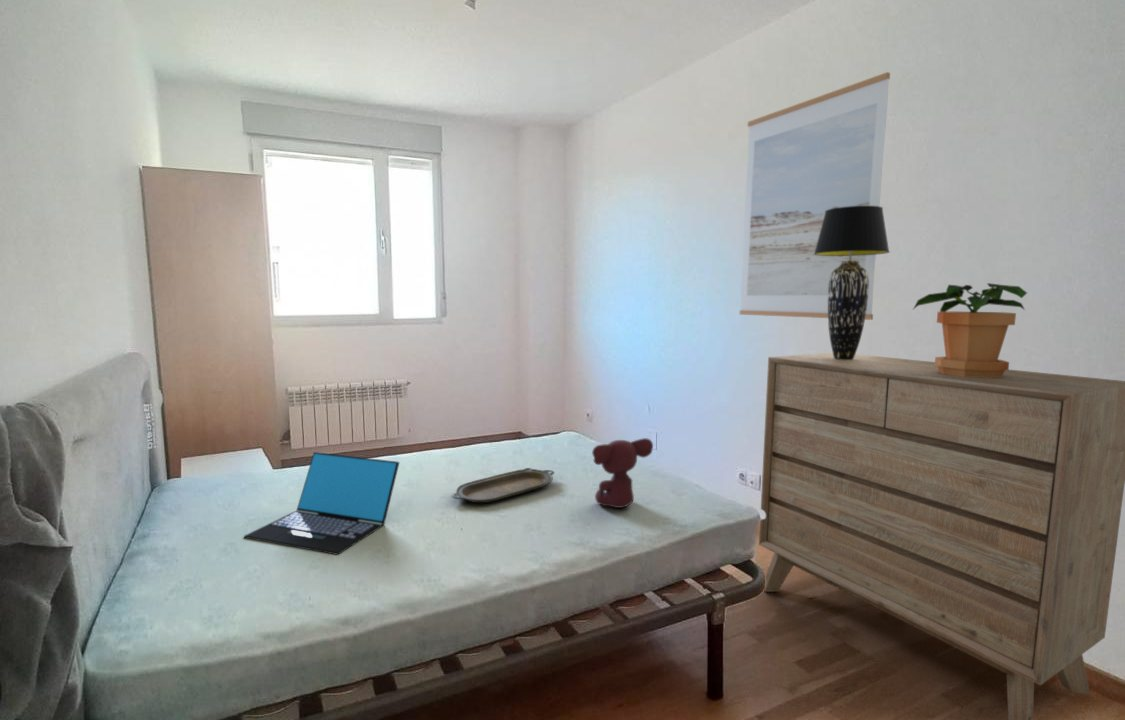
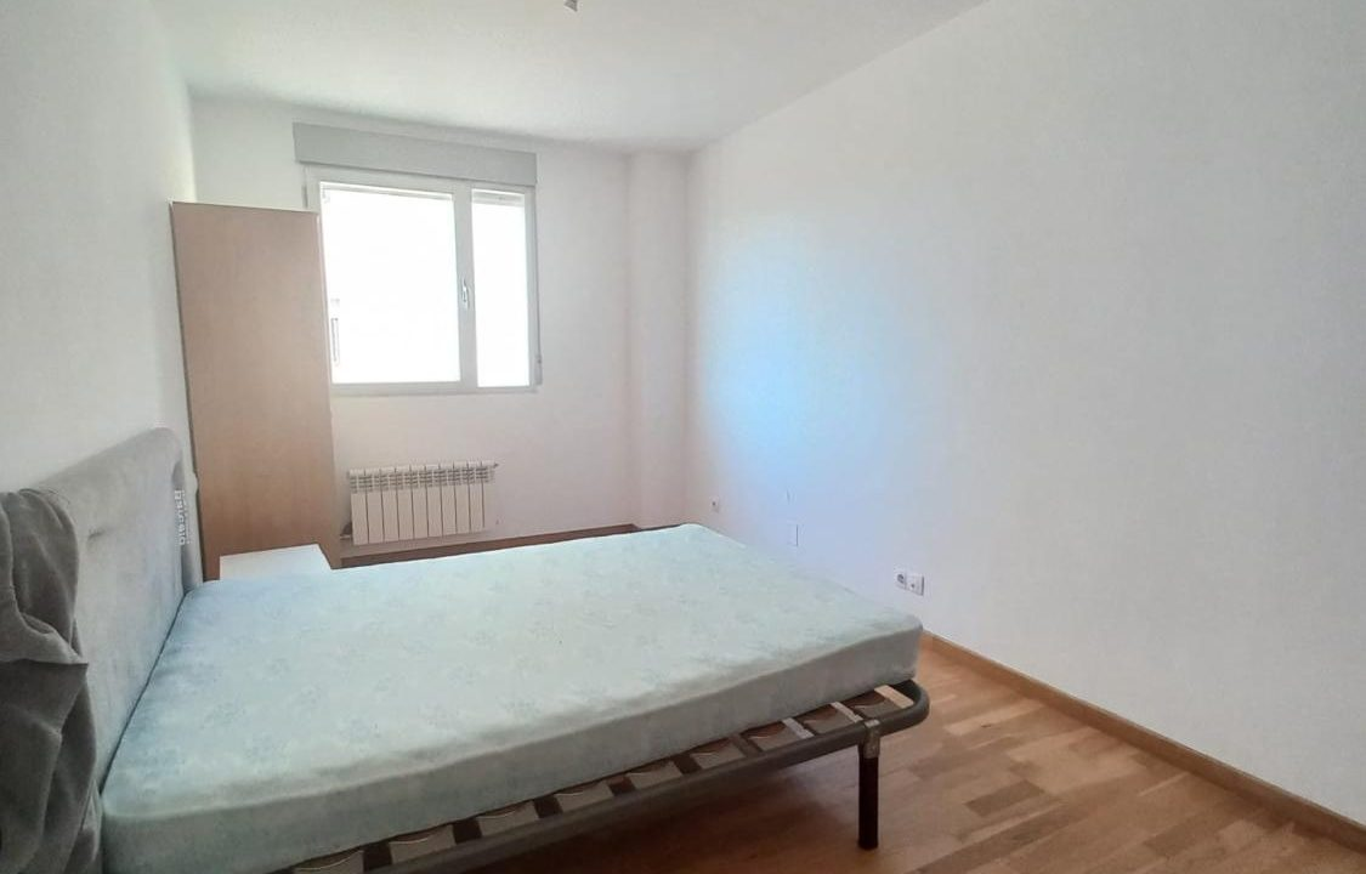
- potted plant (965, 327)
- dresser (911, 503)
- serving tray (506, 486)
- wall art (804, 211)
- table lamp (848, 285)
- laptop (325, 498)
- teddy bear (617, 472)
